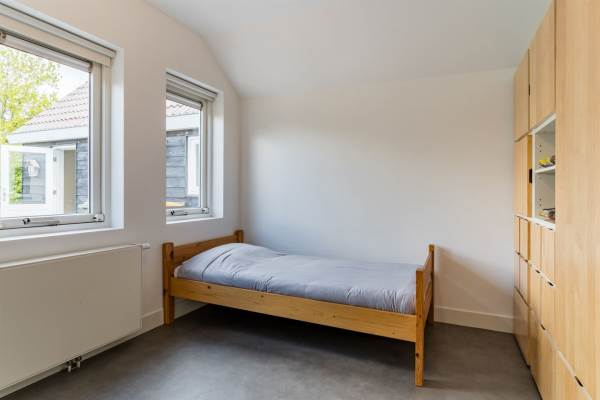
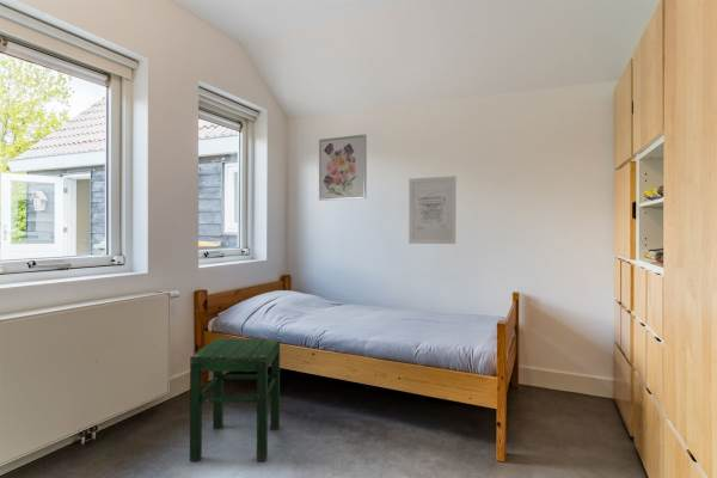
+ wall art (431, 210)
+ wall art (342, 167)
+ stool (238, 397)
